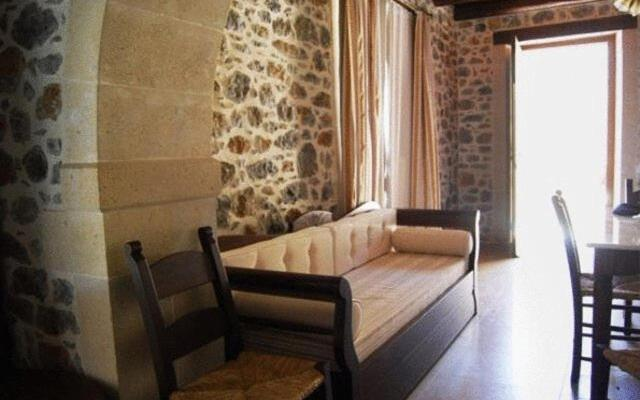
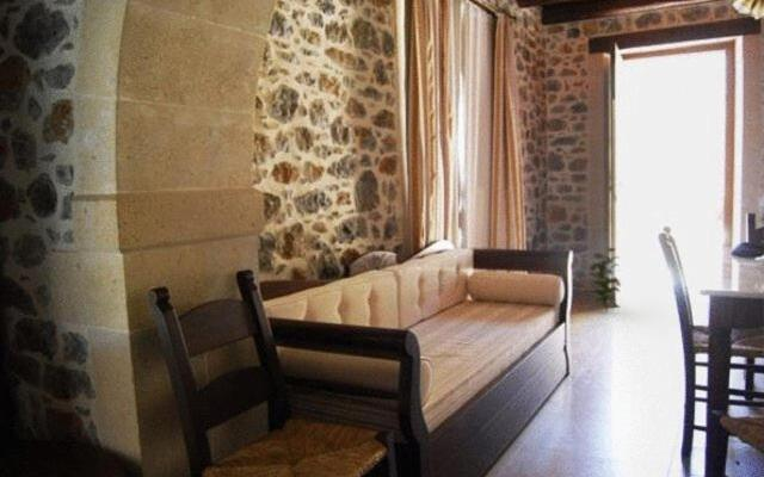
+ decorative plant (605, 280)
